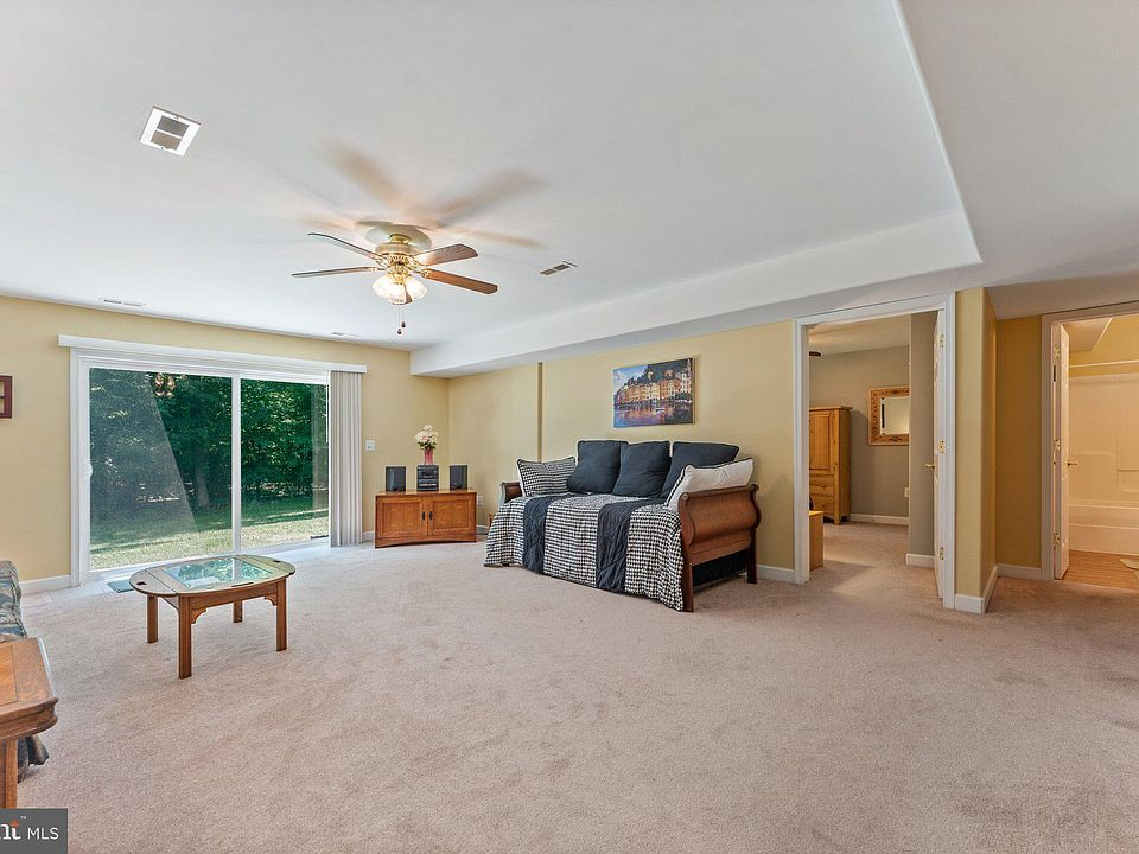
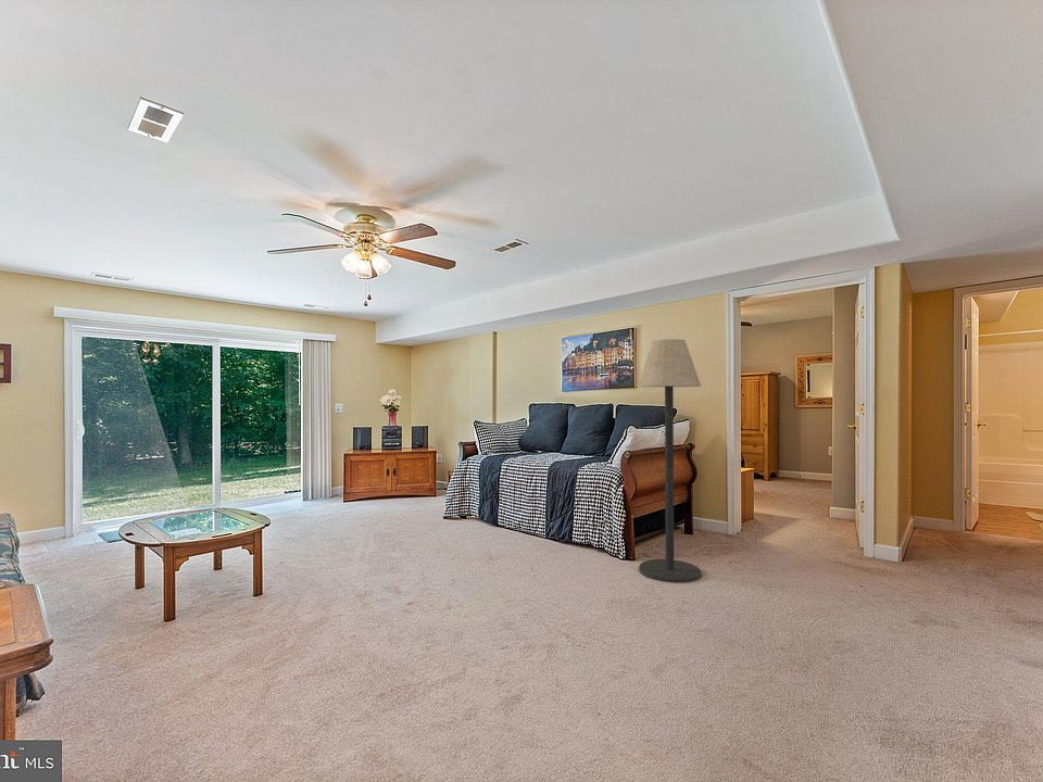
+ floor lamp (669, 456)
